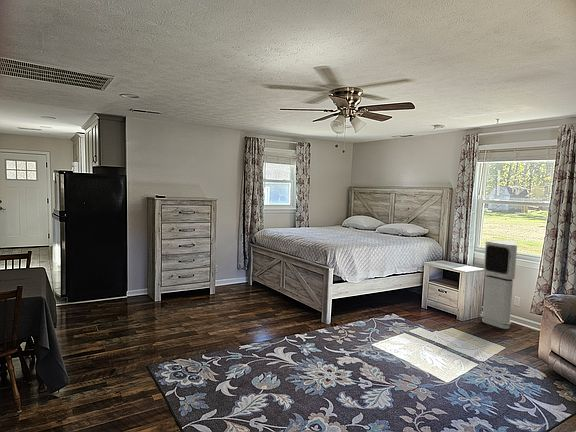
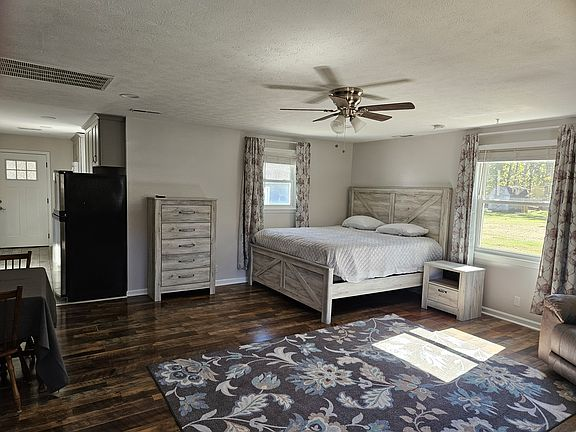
- air purifier (503, 283)
